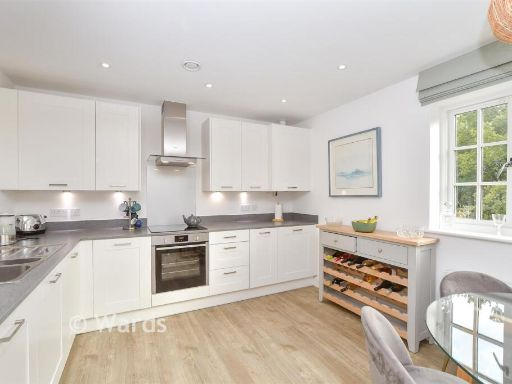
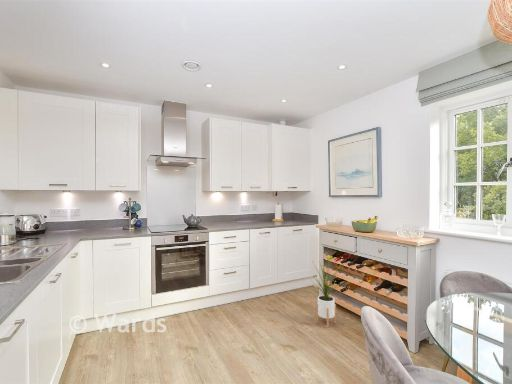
+ house plant (326, 290)
